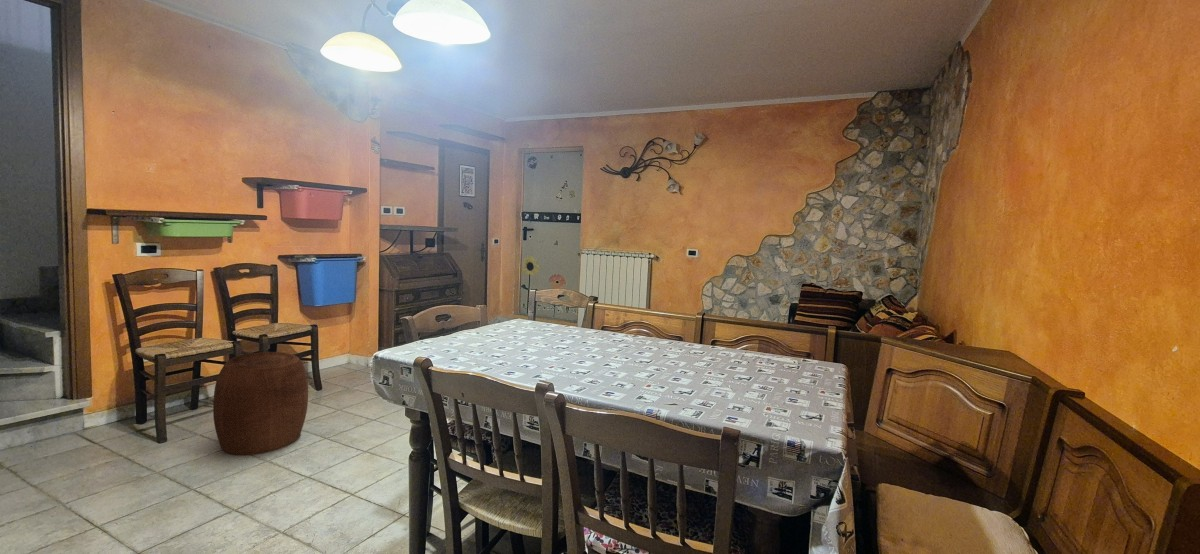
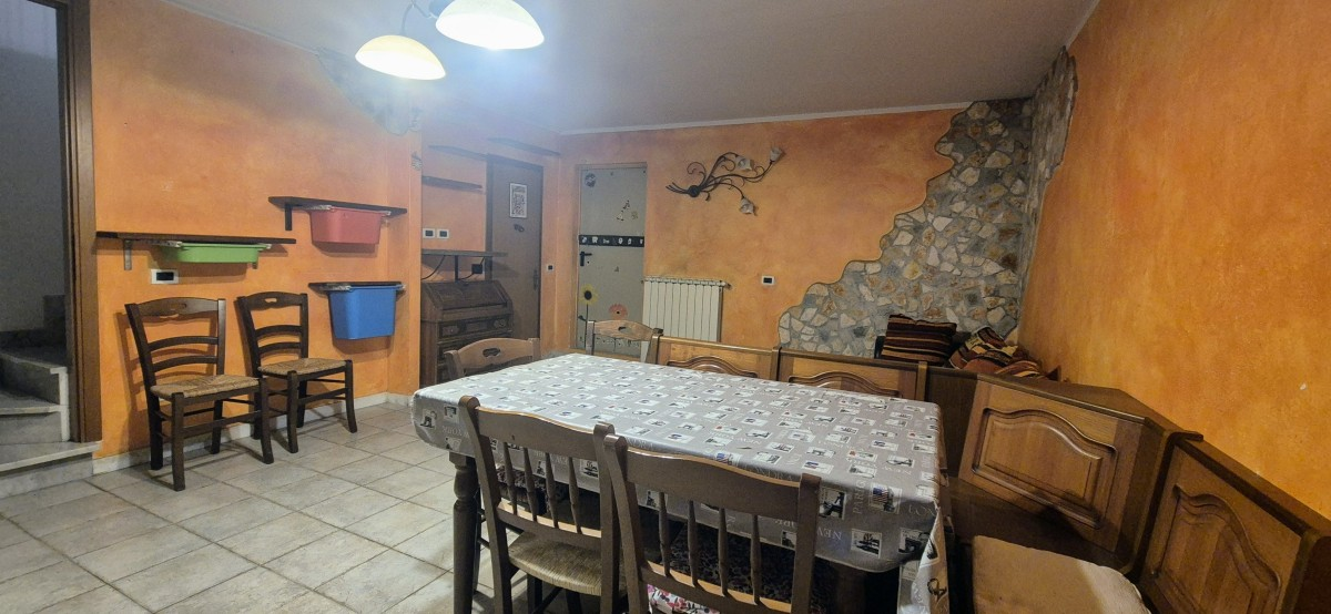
- stool (262, 399)
